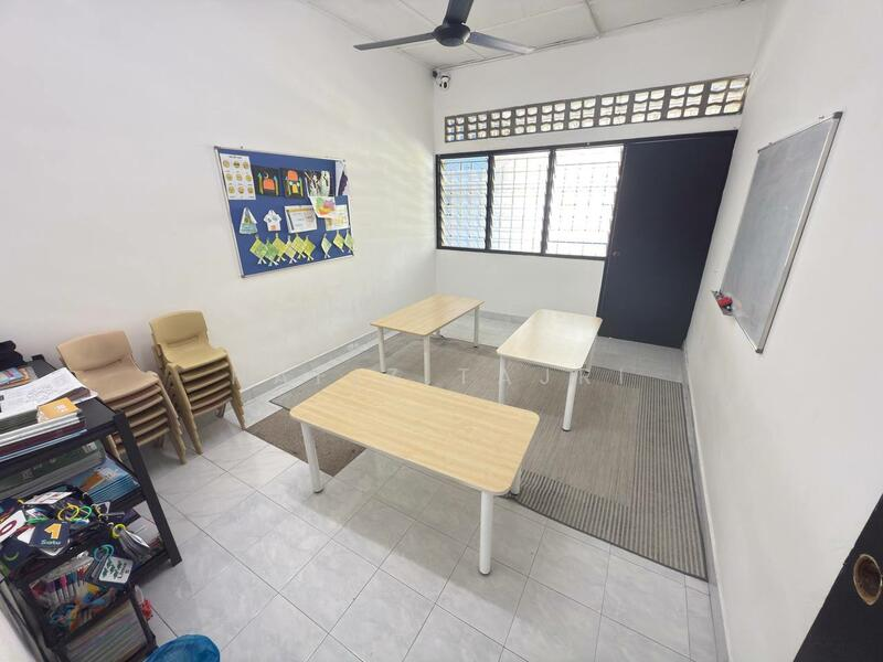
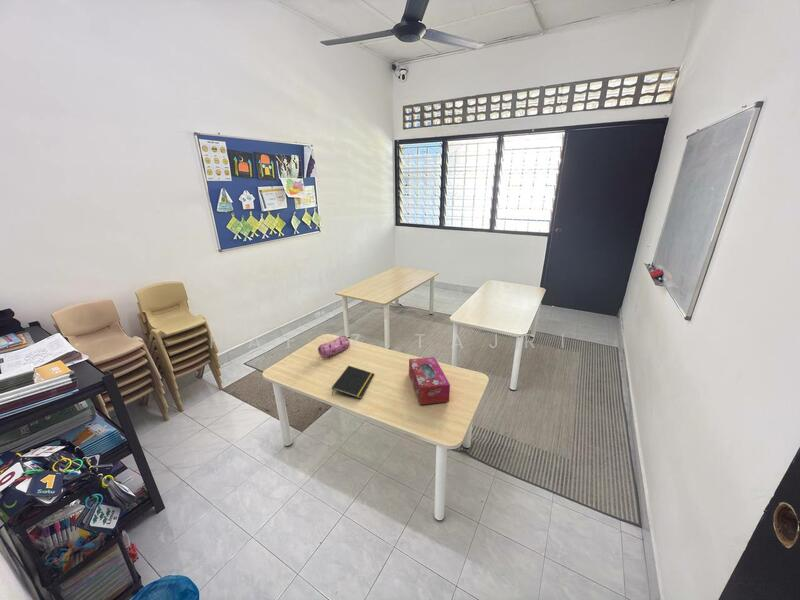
+ tissue box (427, 378)
+ notepad (354, 381)
+ pencil case (334, 346)
